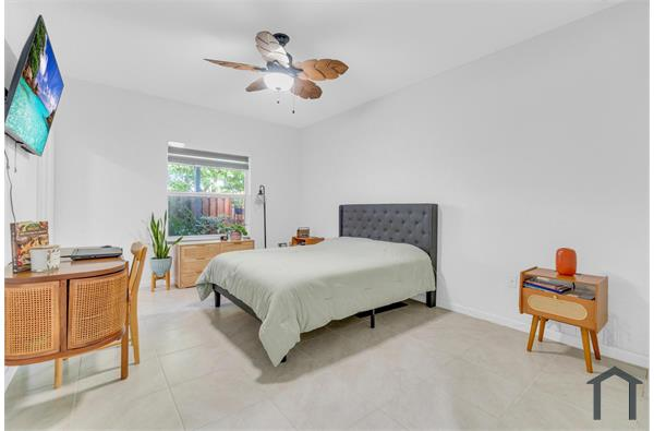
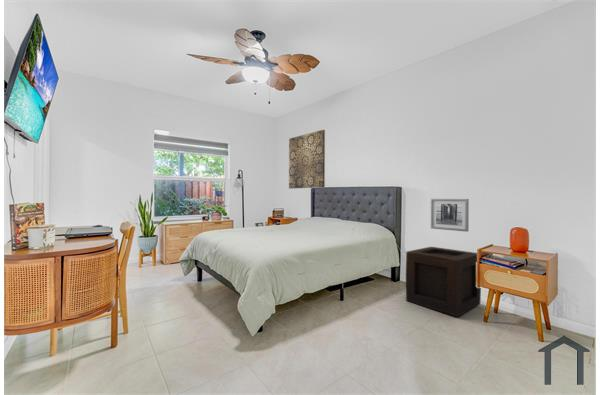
+ wall art (305, 161)
+ wall art (448, 214)
+ wooden crate (442, 277)
